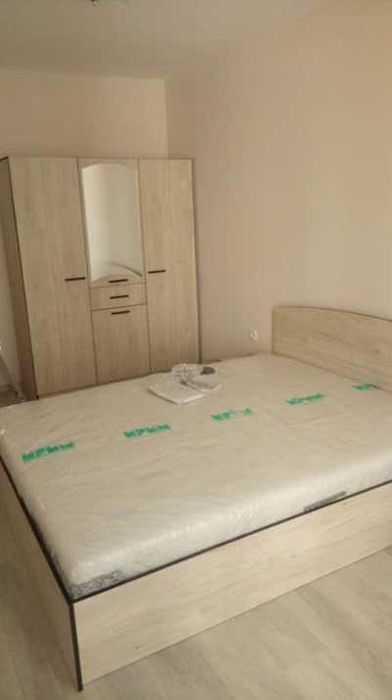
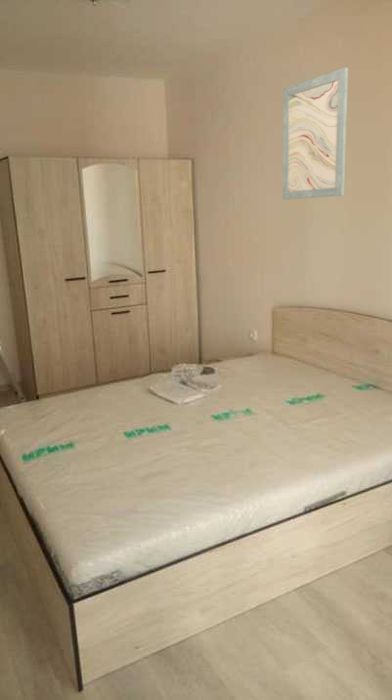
+ wall art (312, 139)
